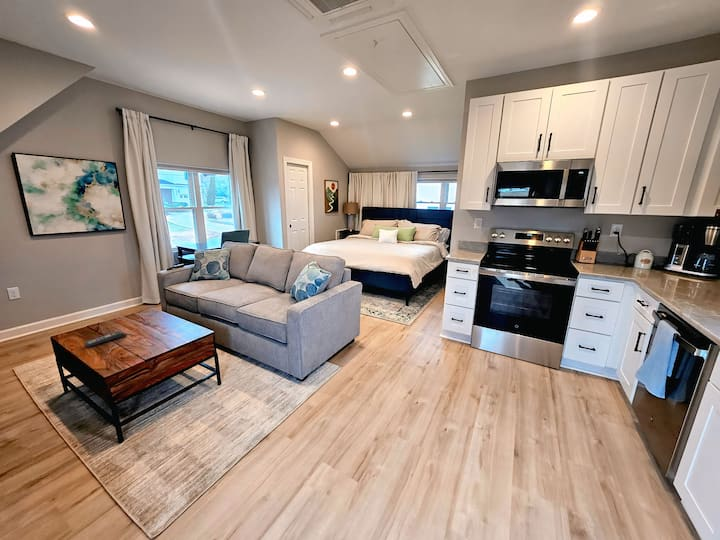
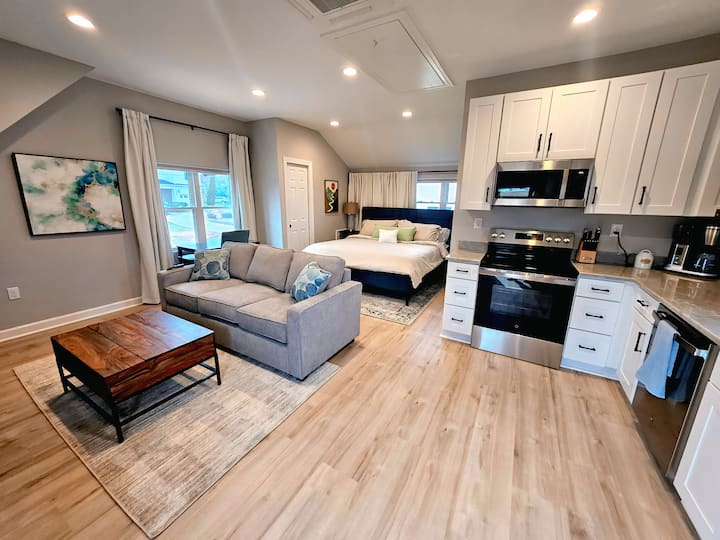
- remote control (105, 338)
